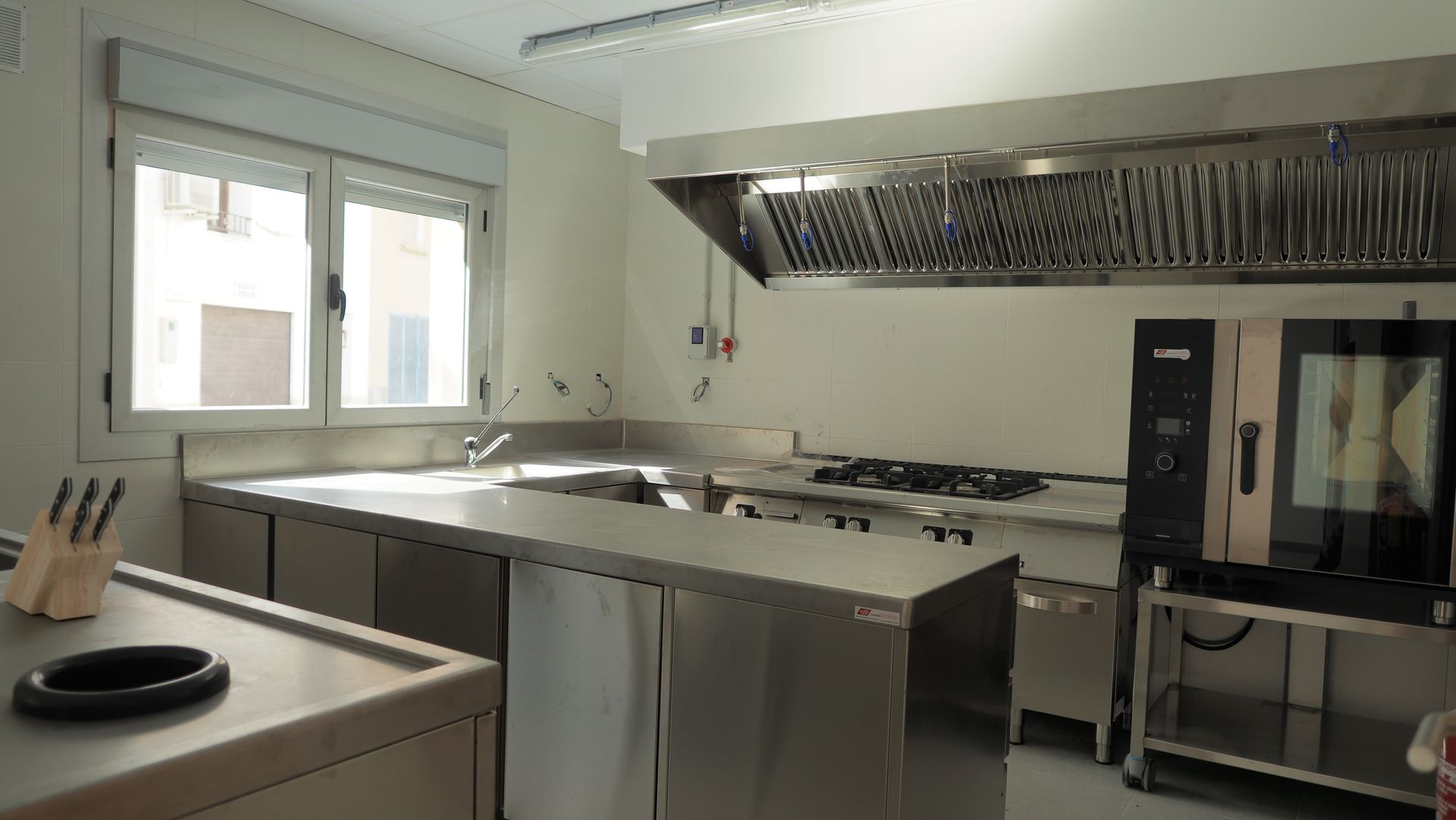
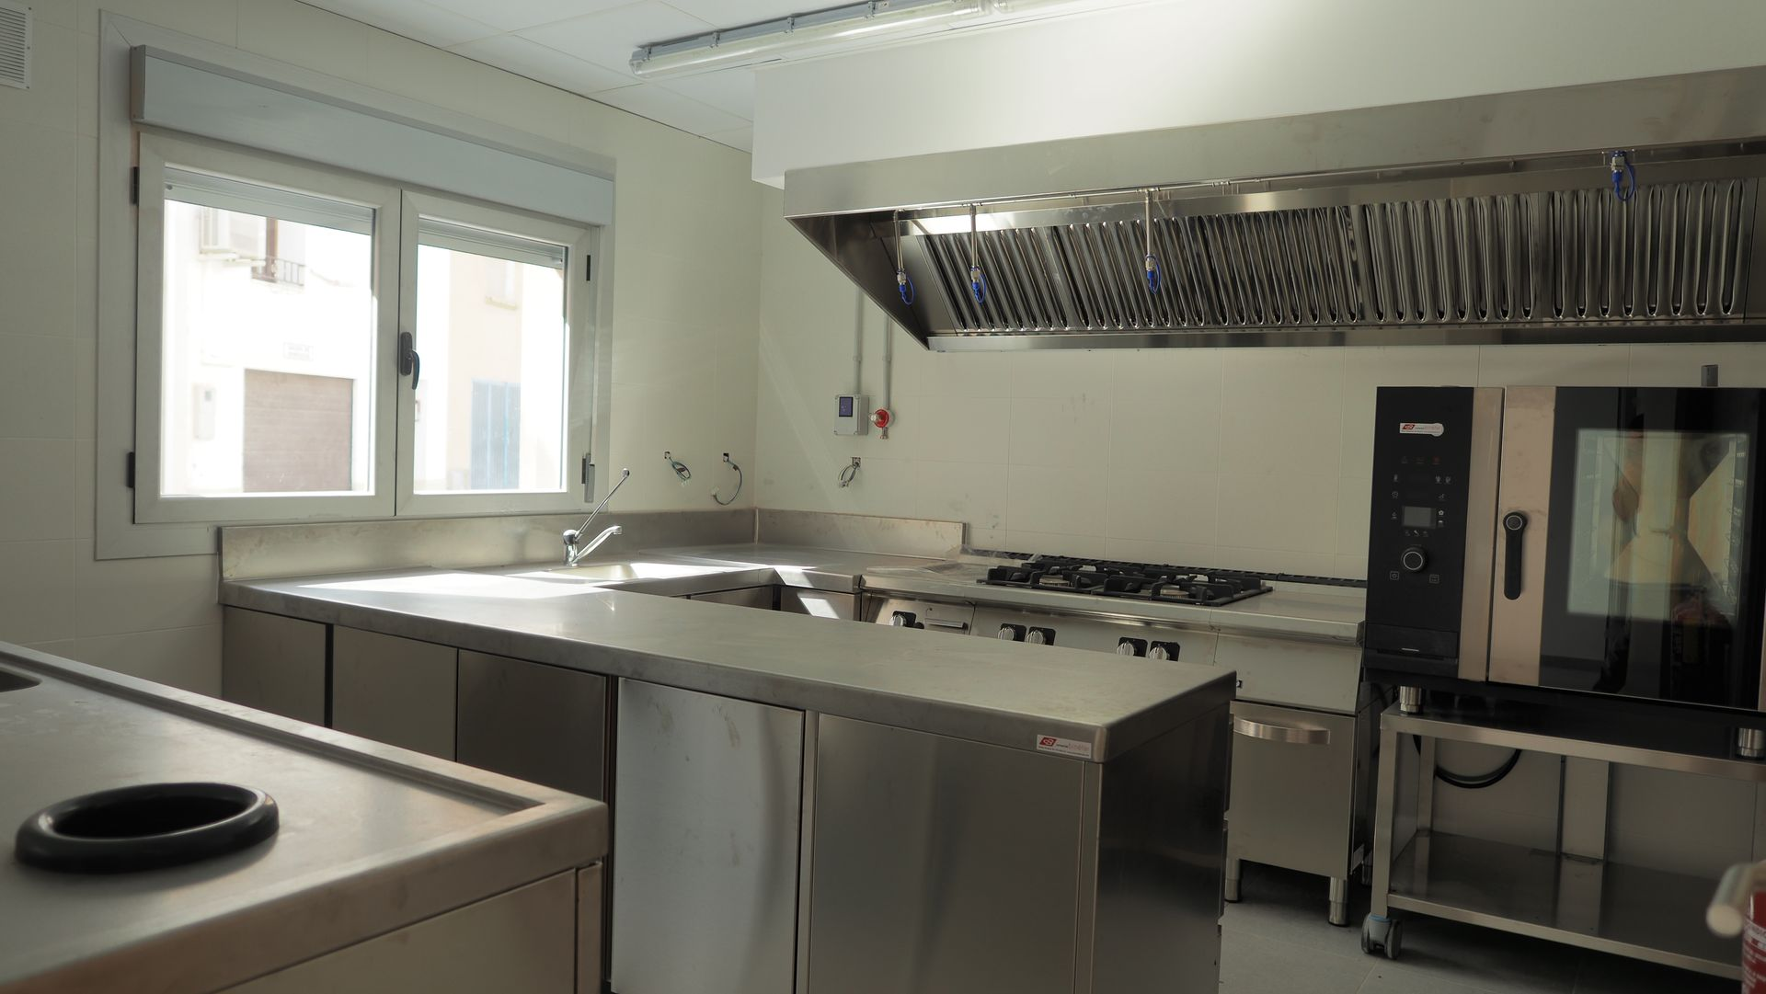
- knife block (67, 539)
